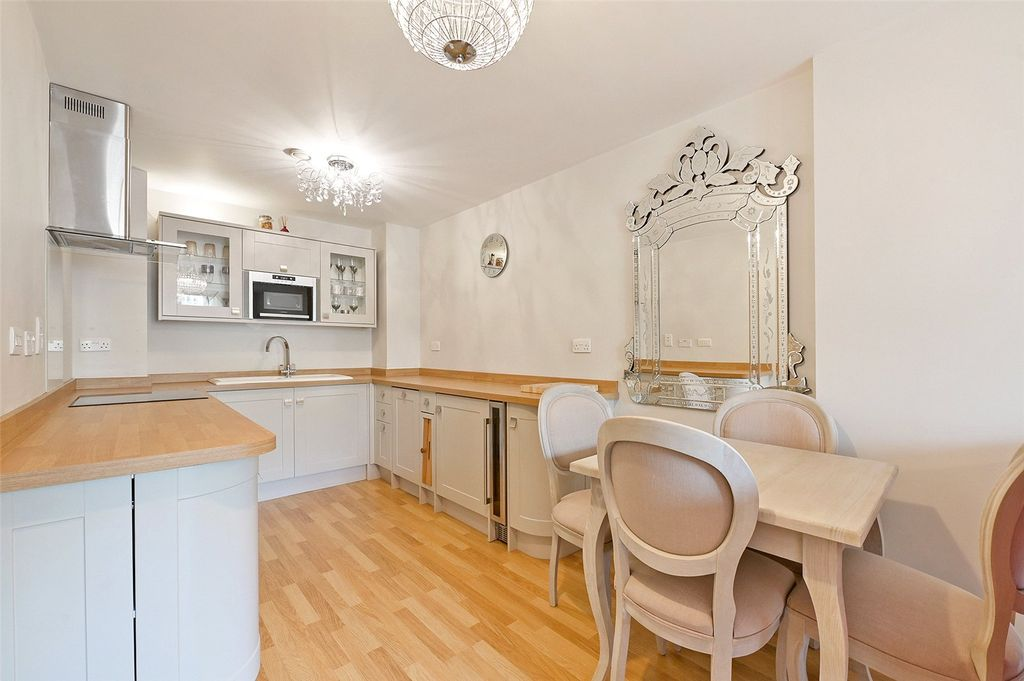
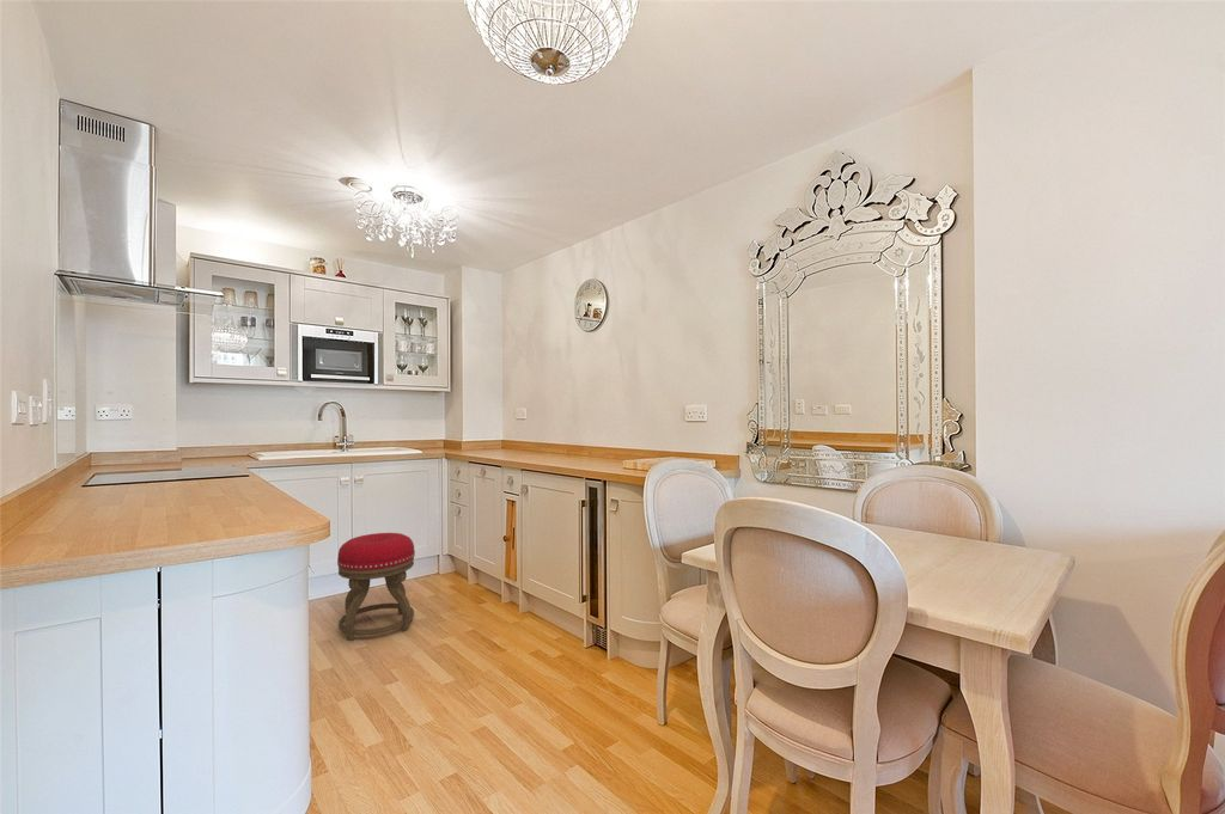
+ stool (377, 577)
